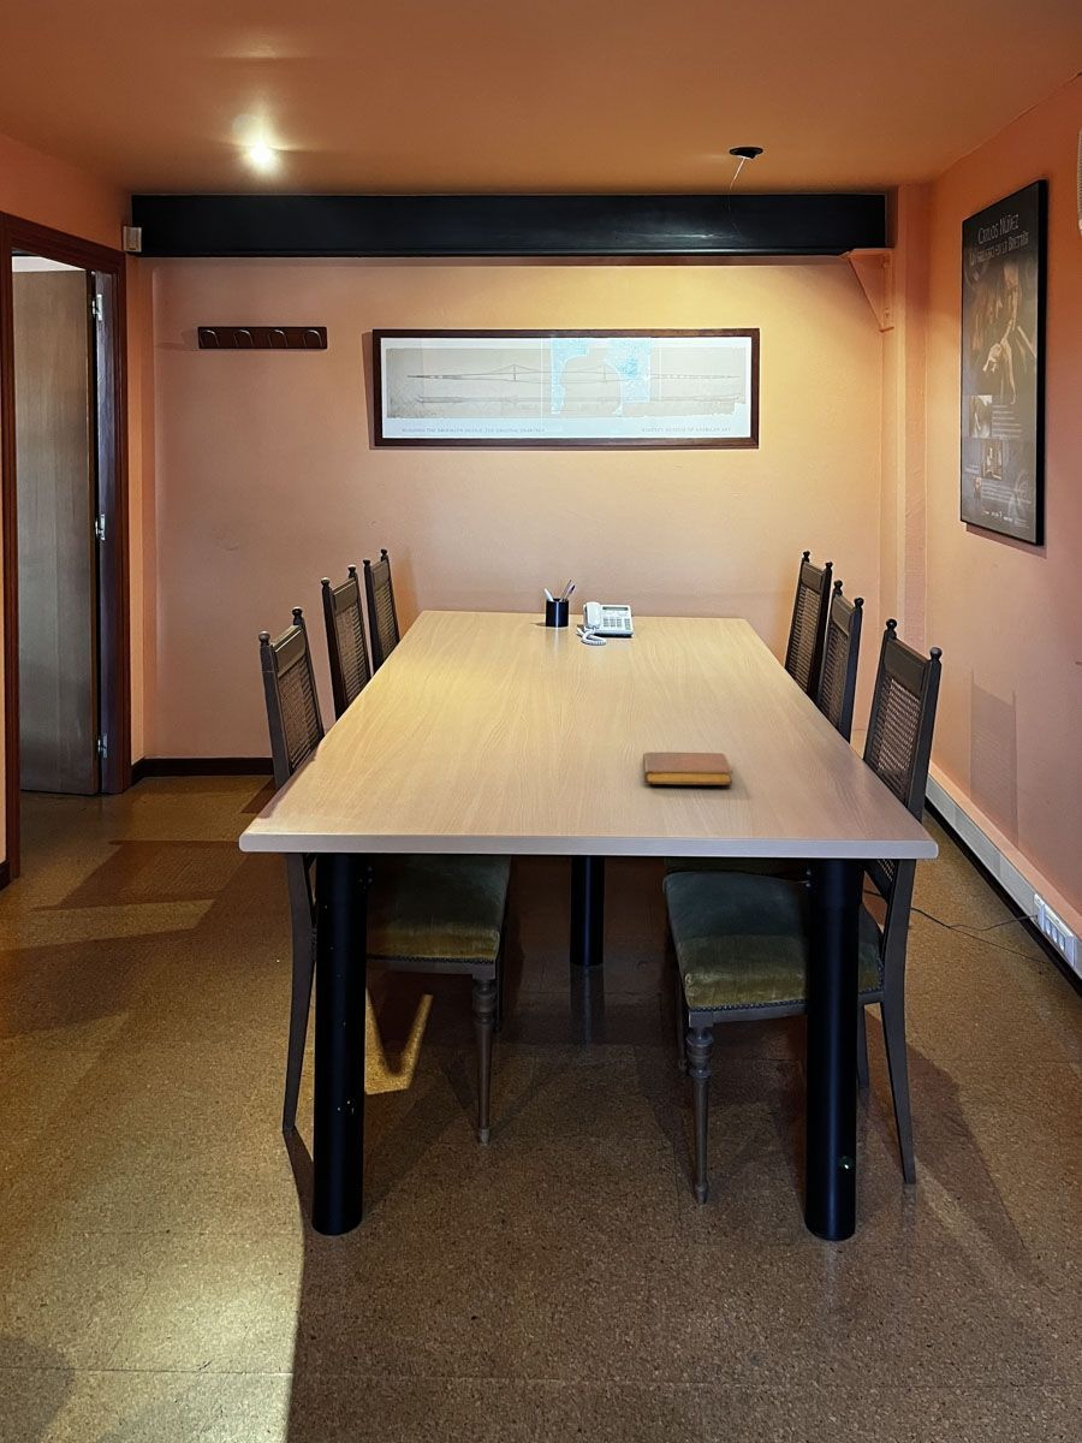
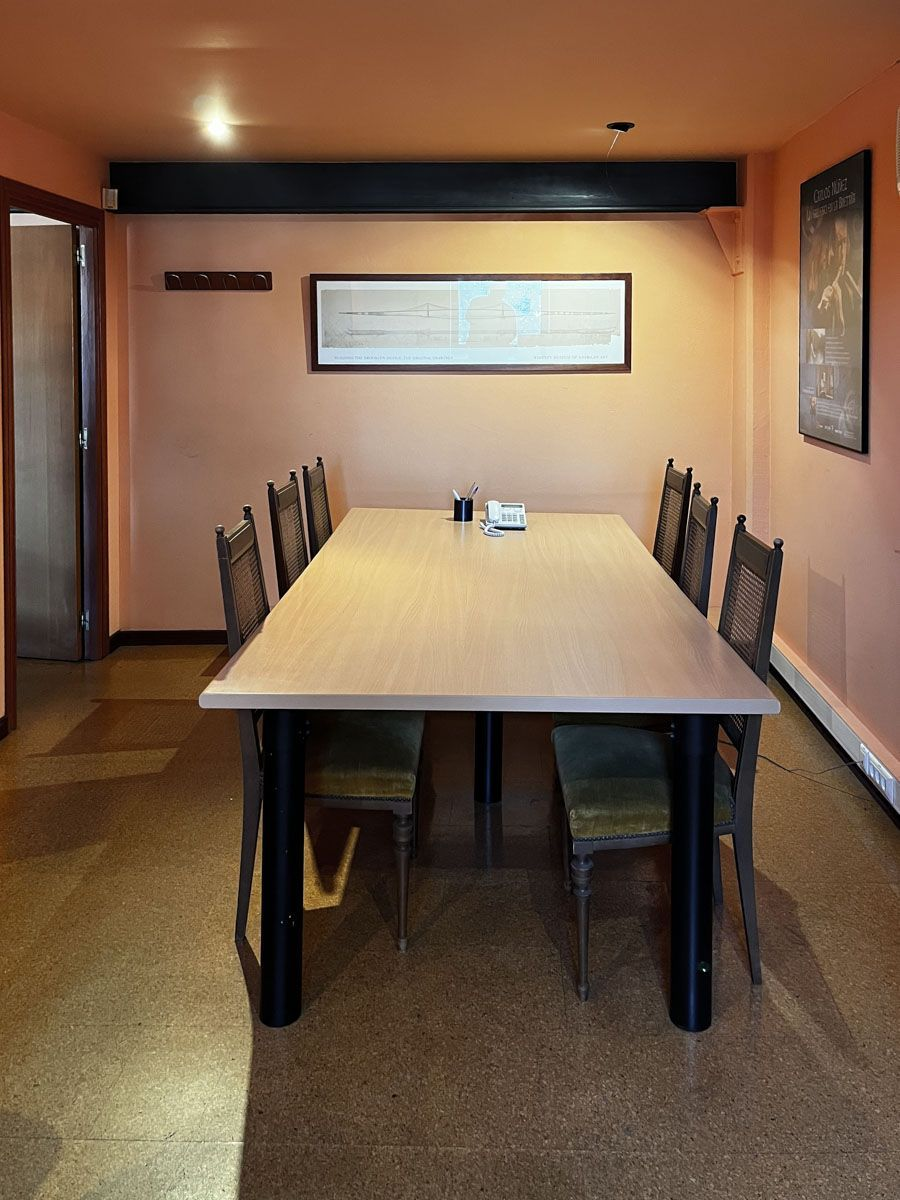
- notebook (685, 767)
